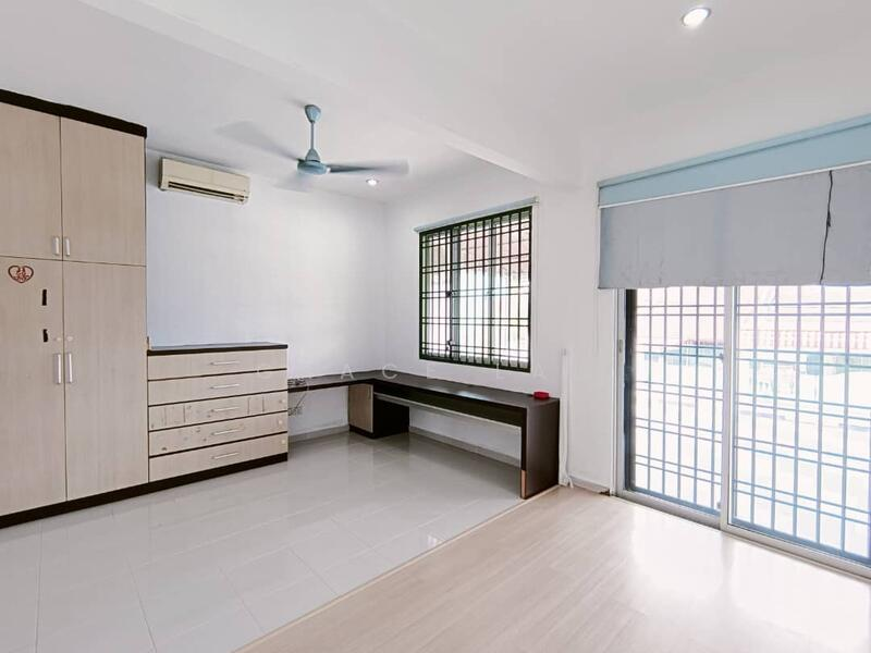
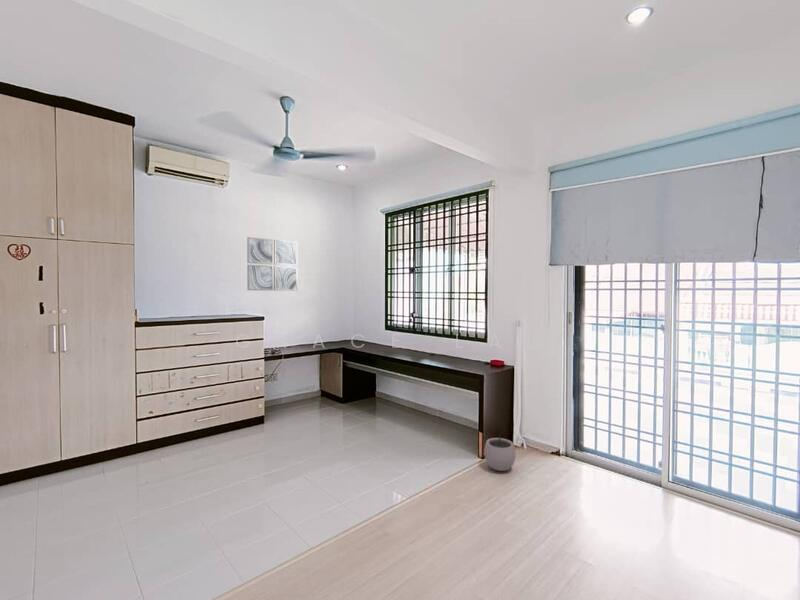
+ plant pot (499, 450)
+ wall art (274, 264)
